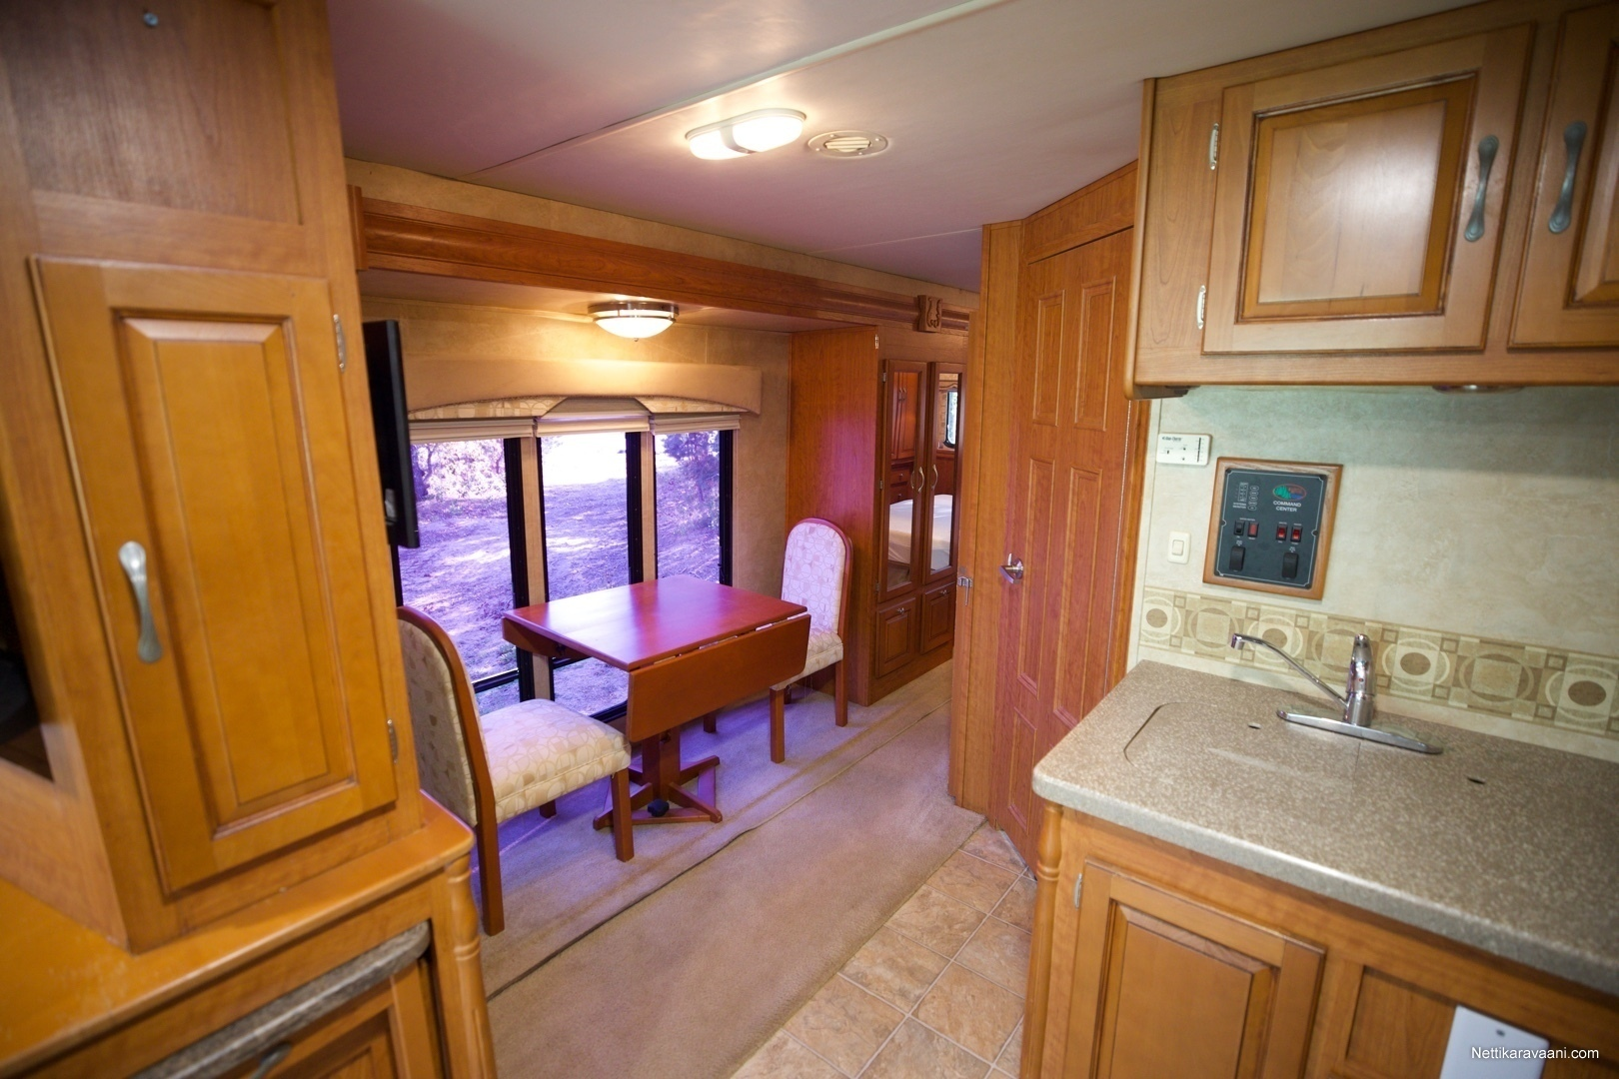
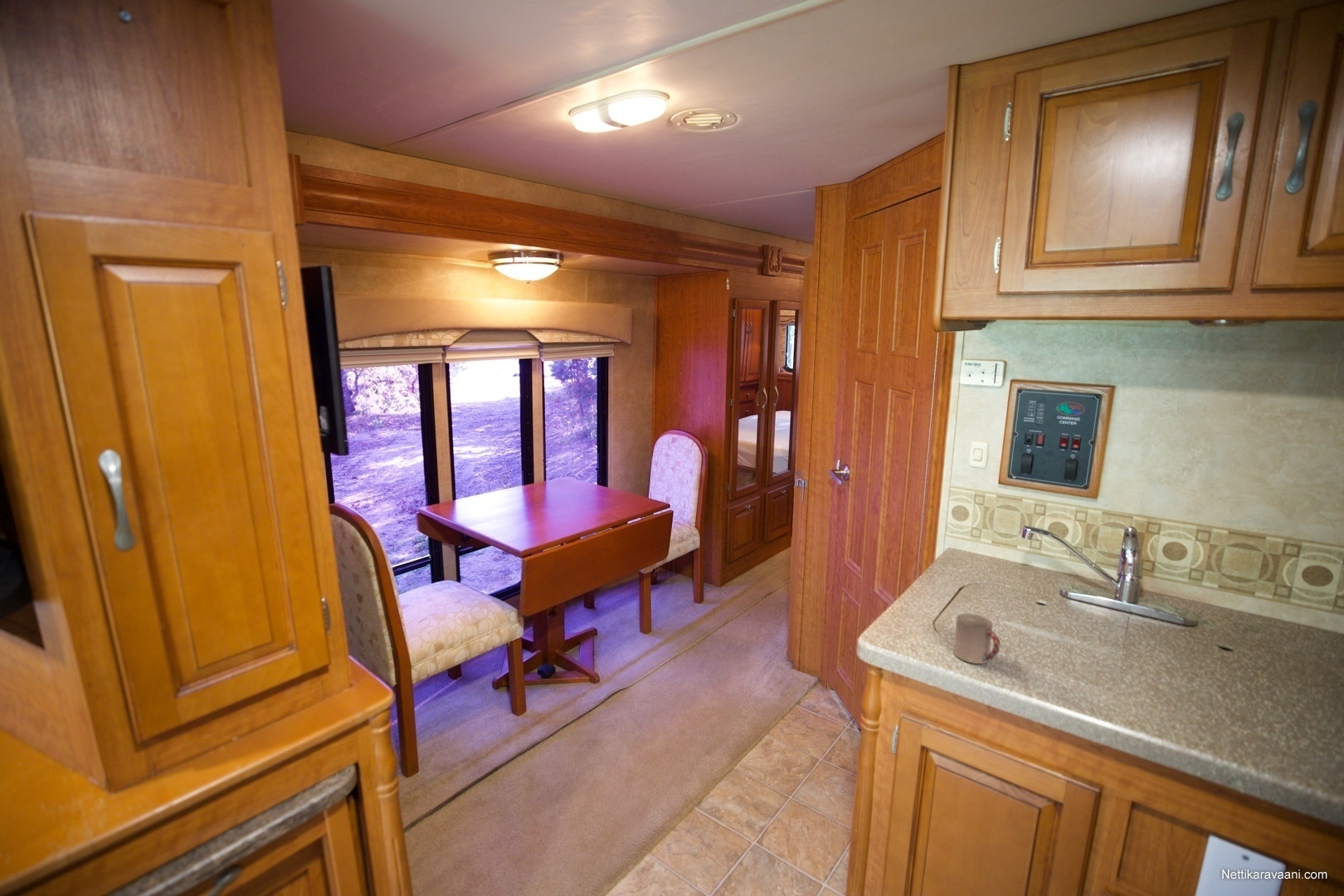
+ cup (978, 641)
